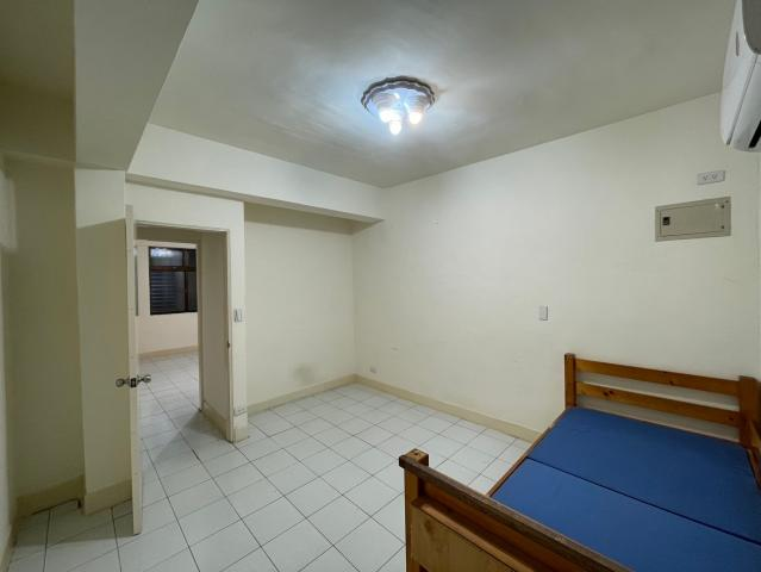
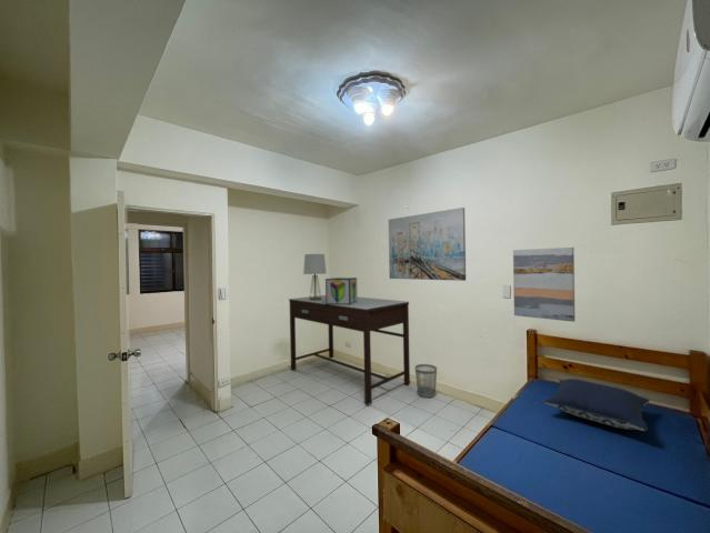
+ desk (344, 328)
+ wastebasket (426, 381)
+ wall art (422, 247)
+ wall art (541, 283)
+ lamp (314, 276)
+ pillow (596, 401)
+ decorative cube (341, 290)
